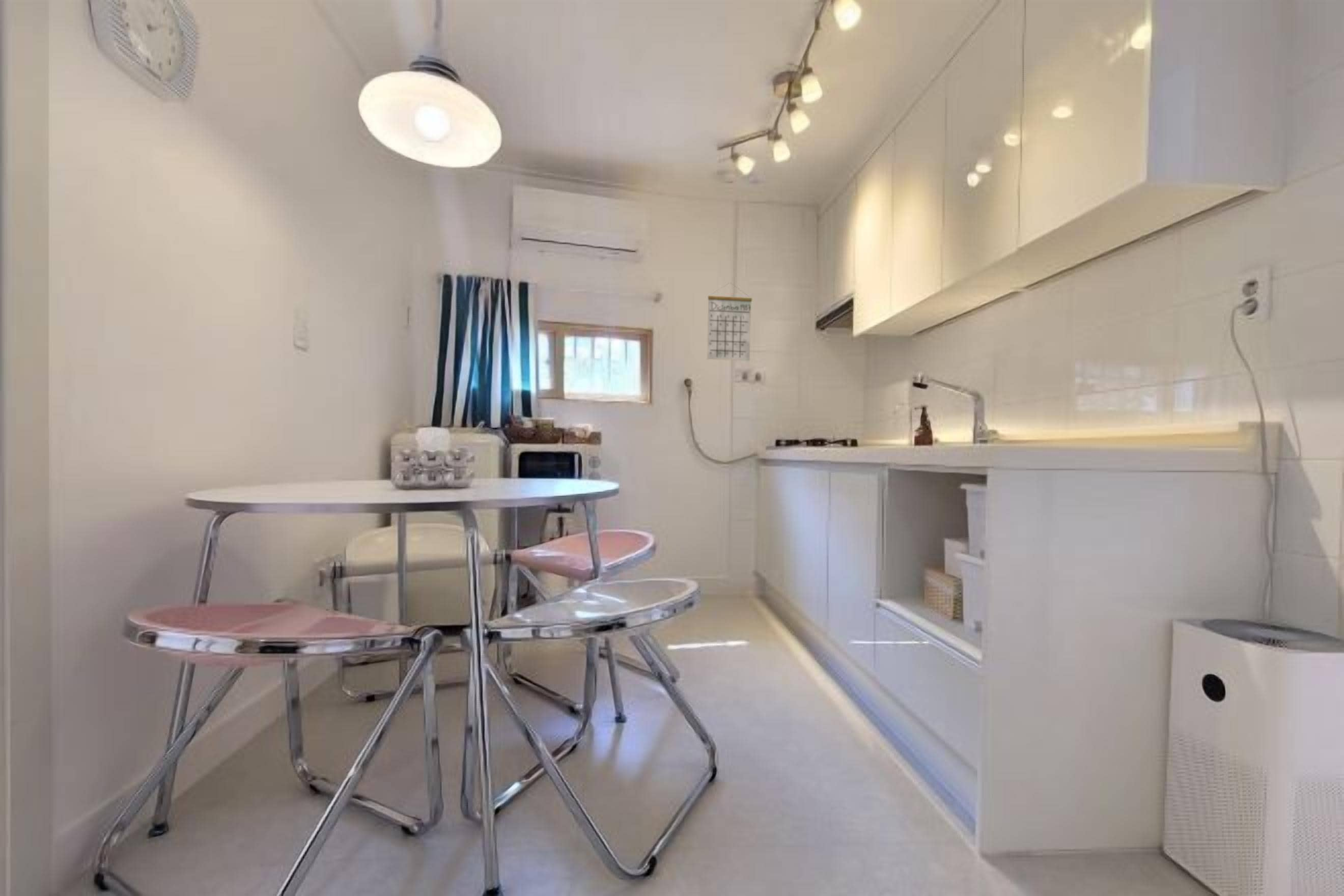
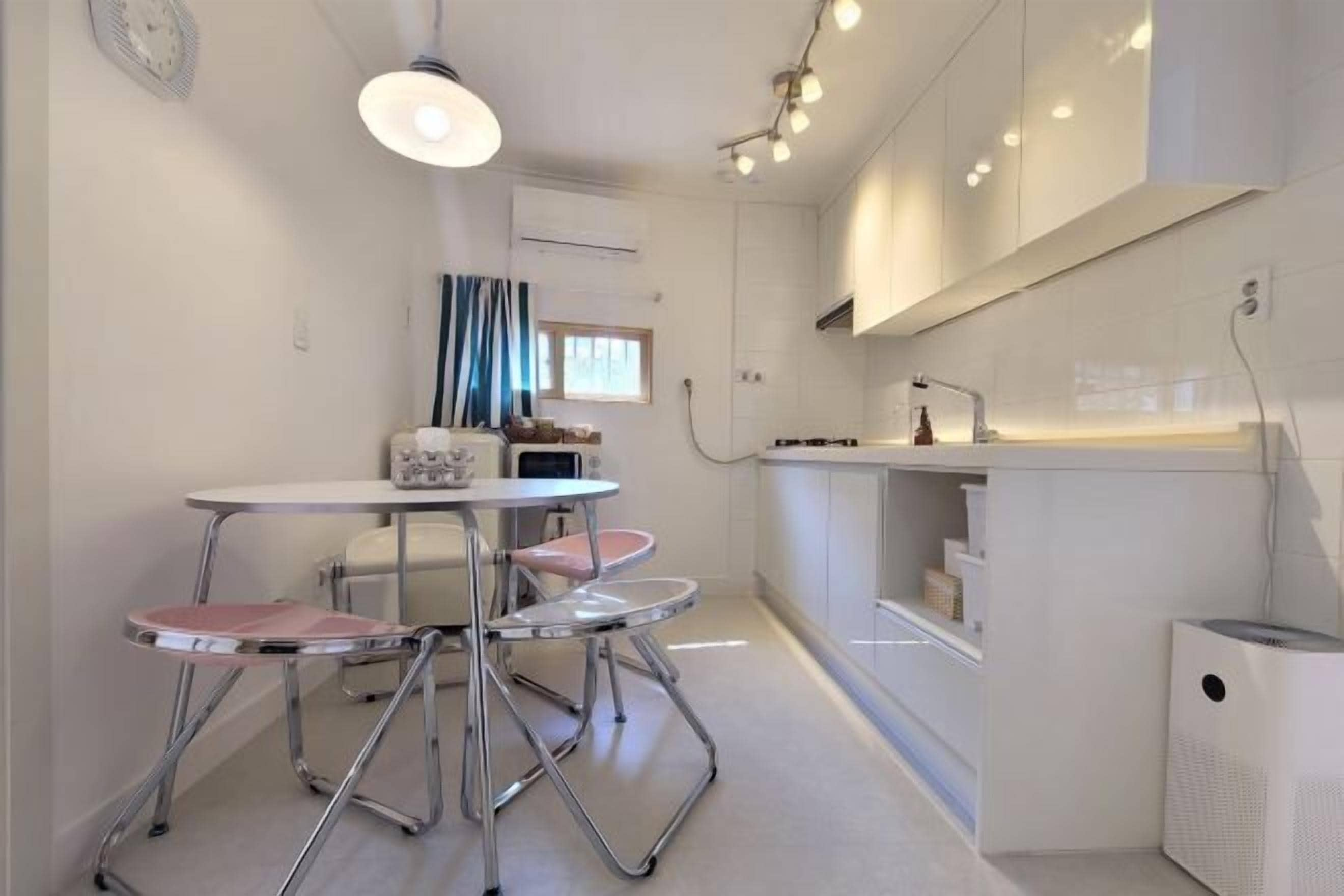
- calendar (729, 321)
